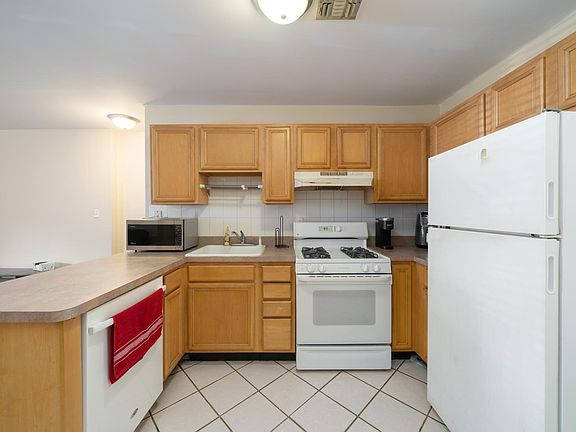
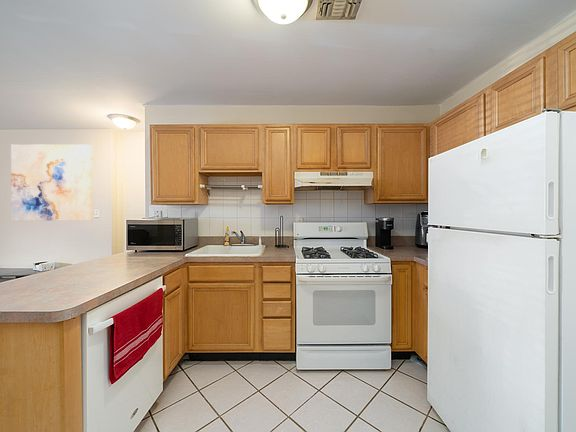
+ wall art (52, 183)
